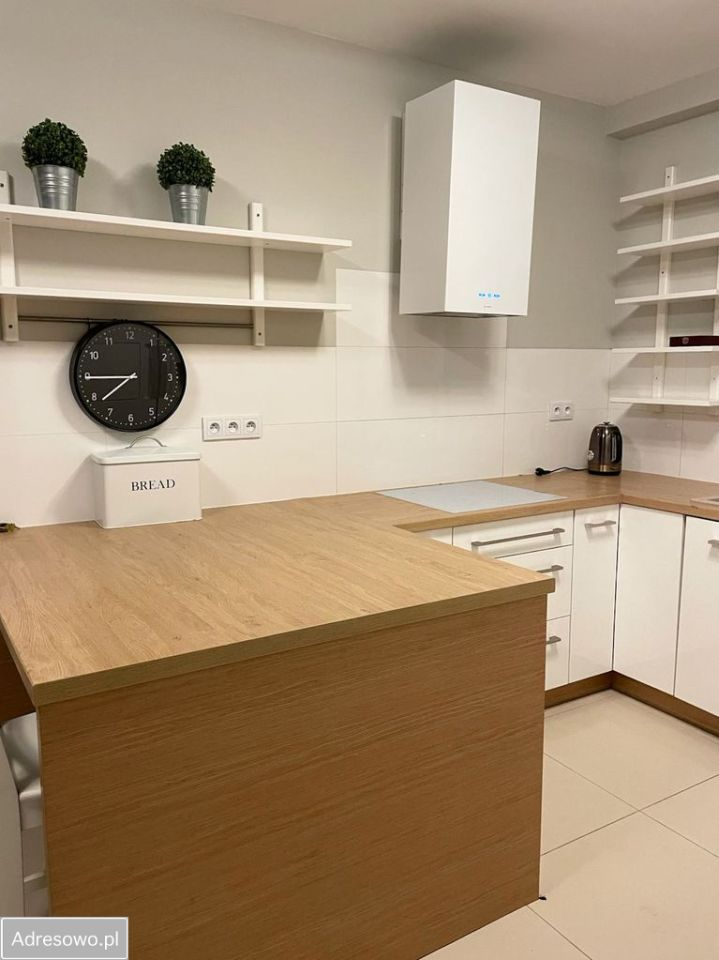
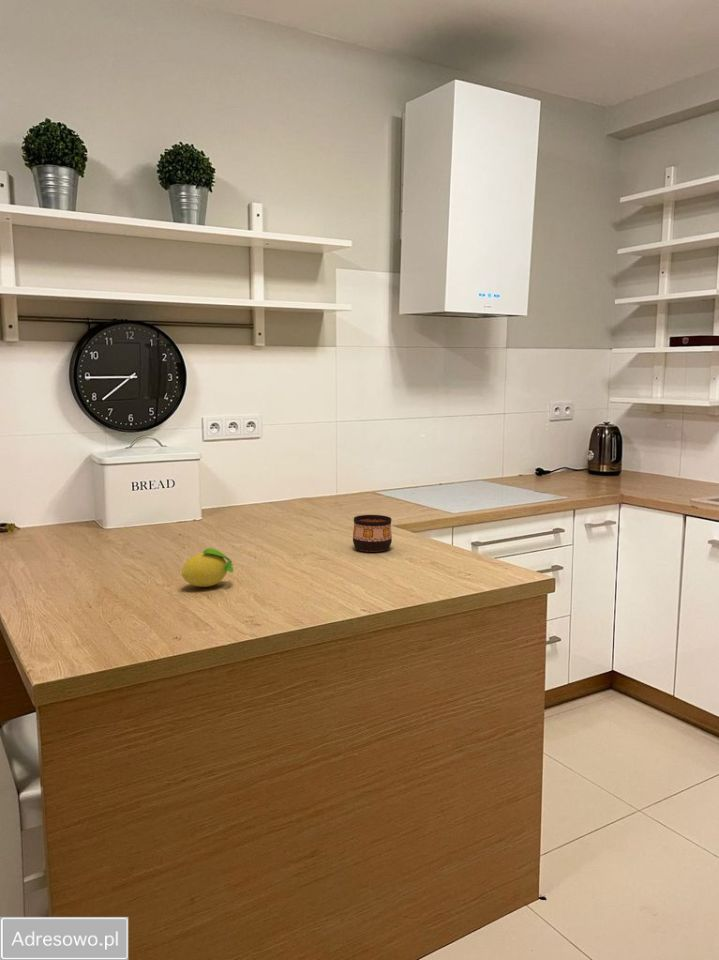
+ fruit (209, 567)
+ cup (372, 533)
